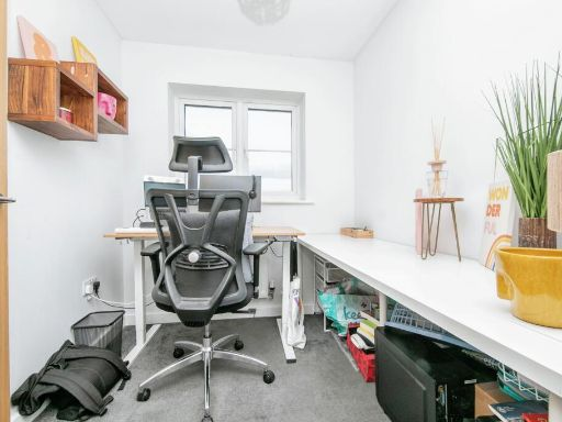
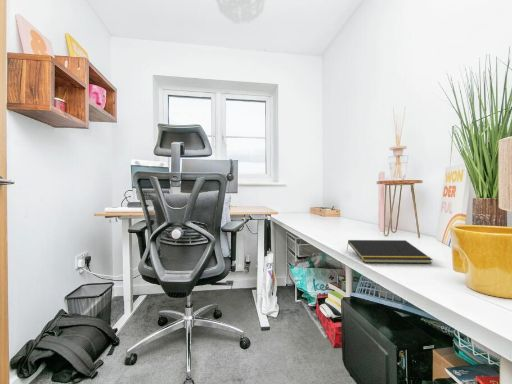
+ notepad (386, 250)
